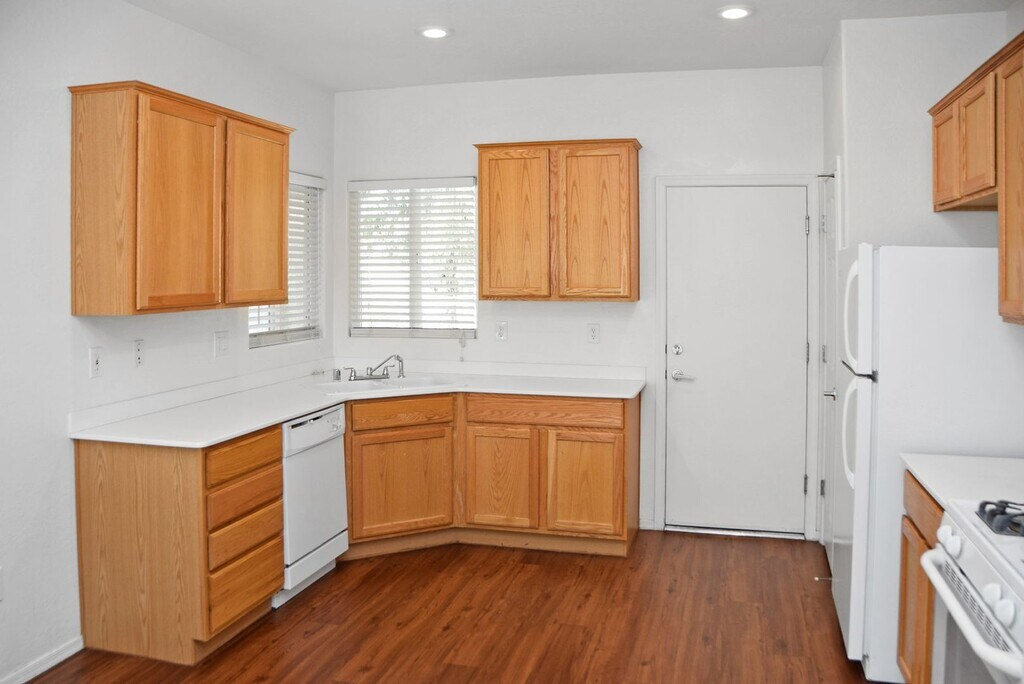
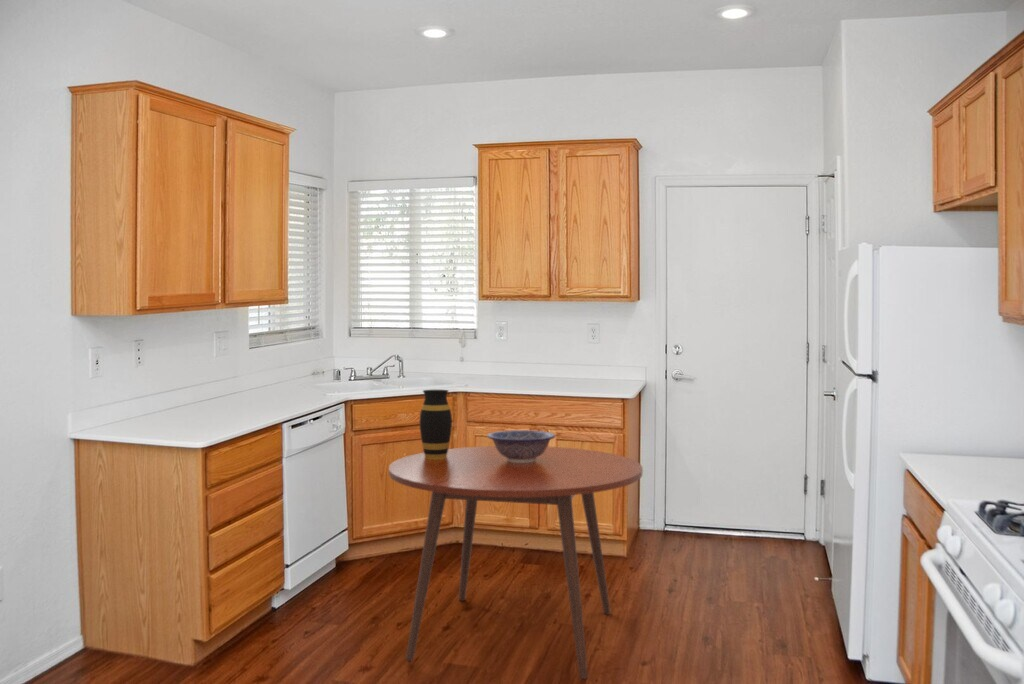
+ decorative bowl (521, 447)
+ vase (435, 423)
+ dining table (471, 548)
